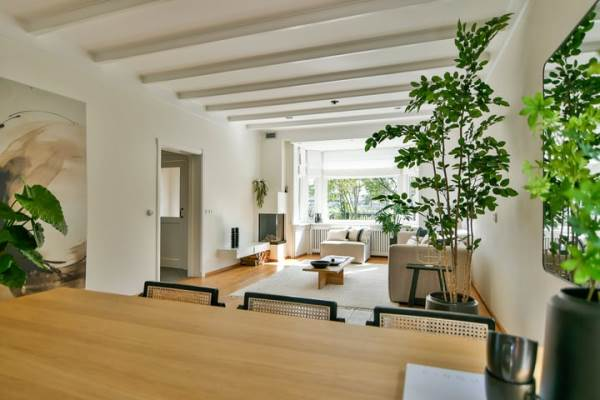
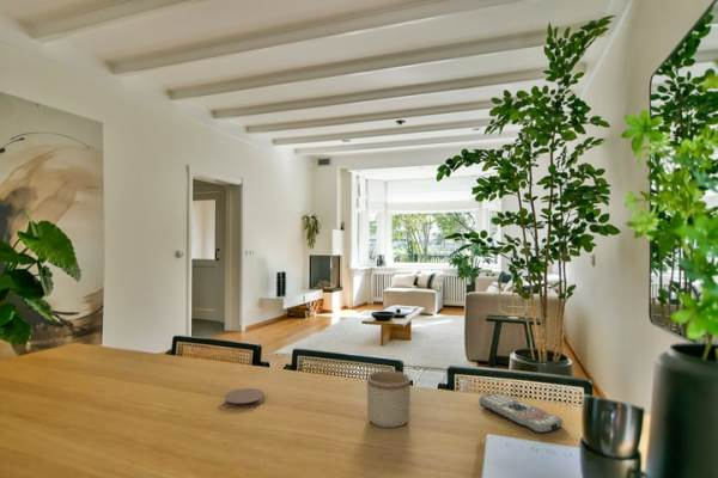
+ coaster (244, 398)
+ mug (389, 396)
+ remote control (516, 411)
